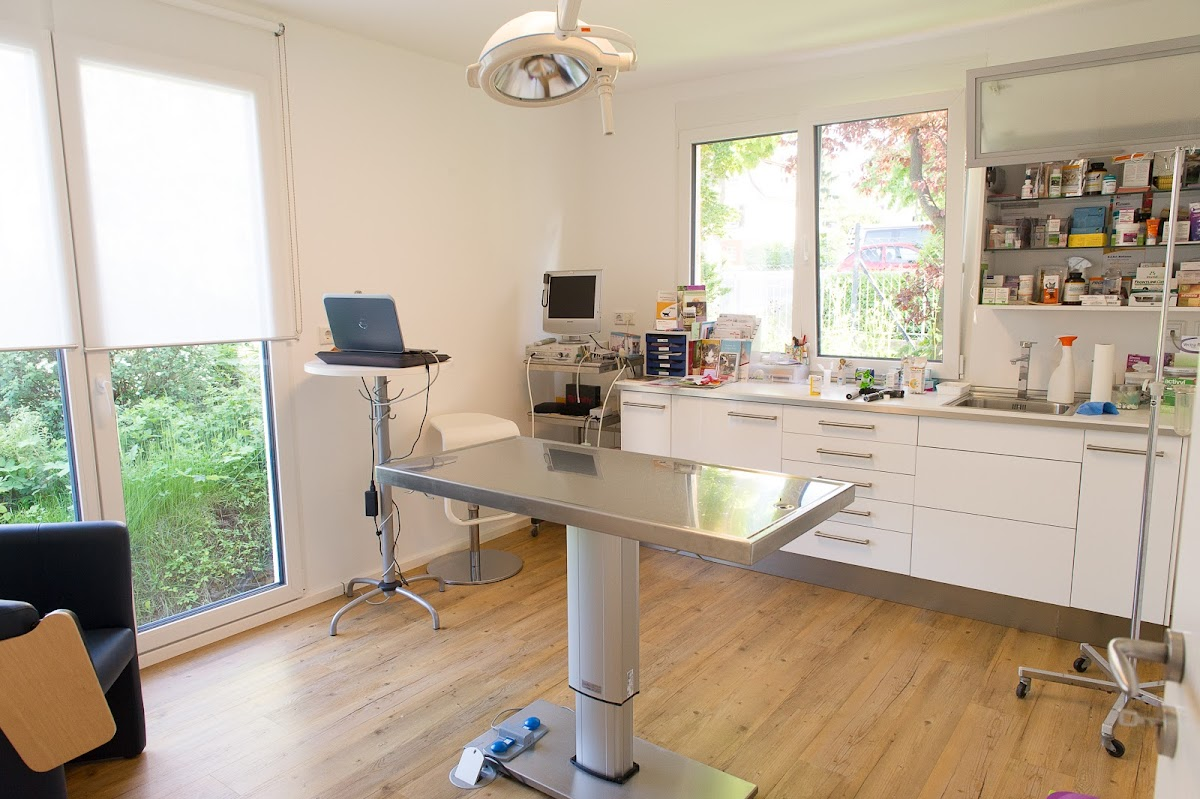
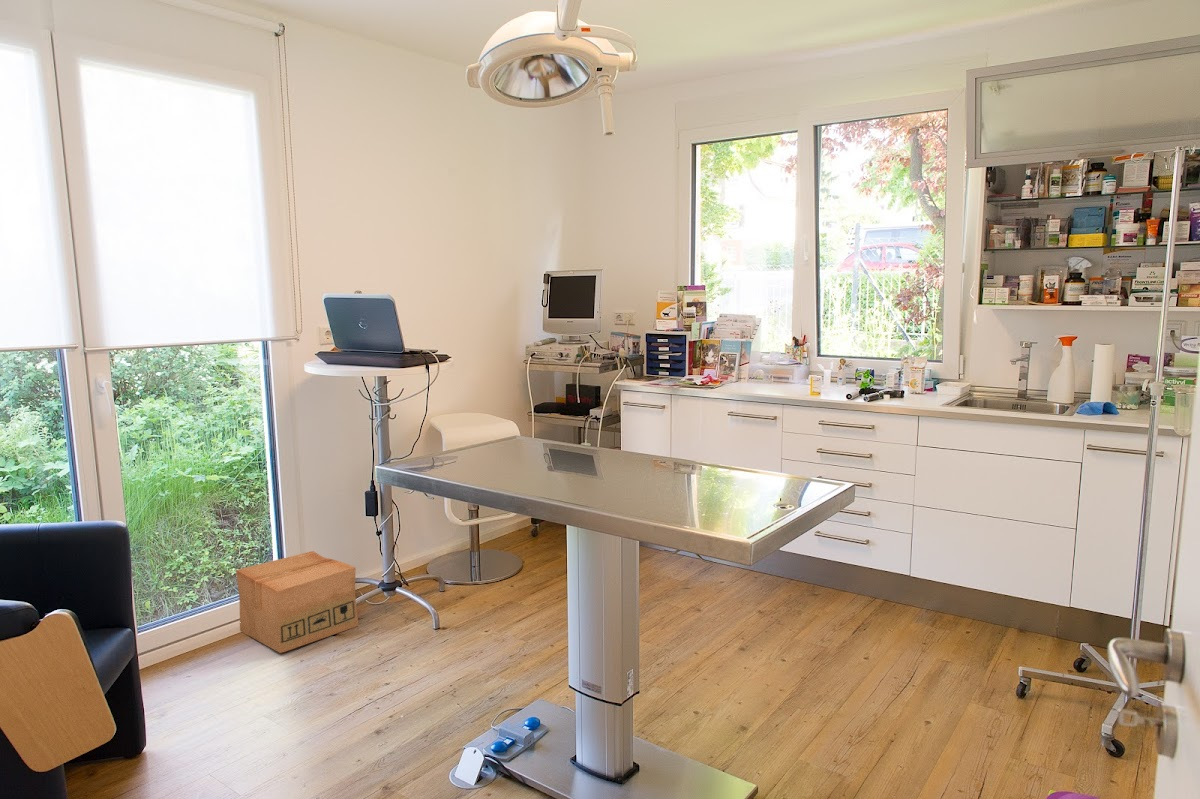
+ cardboard box (297, 598)
